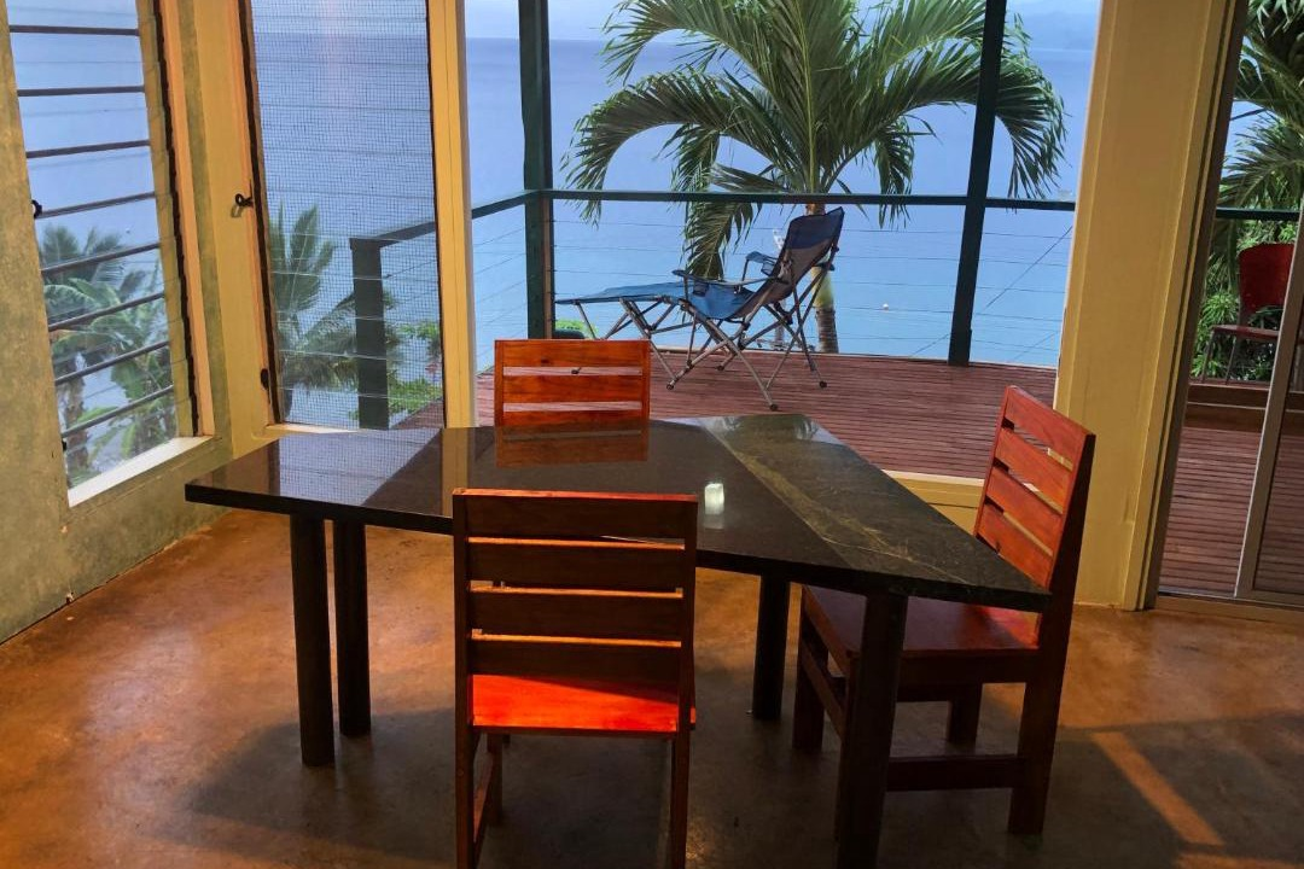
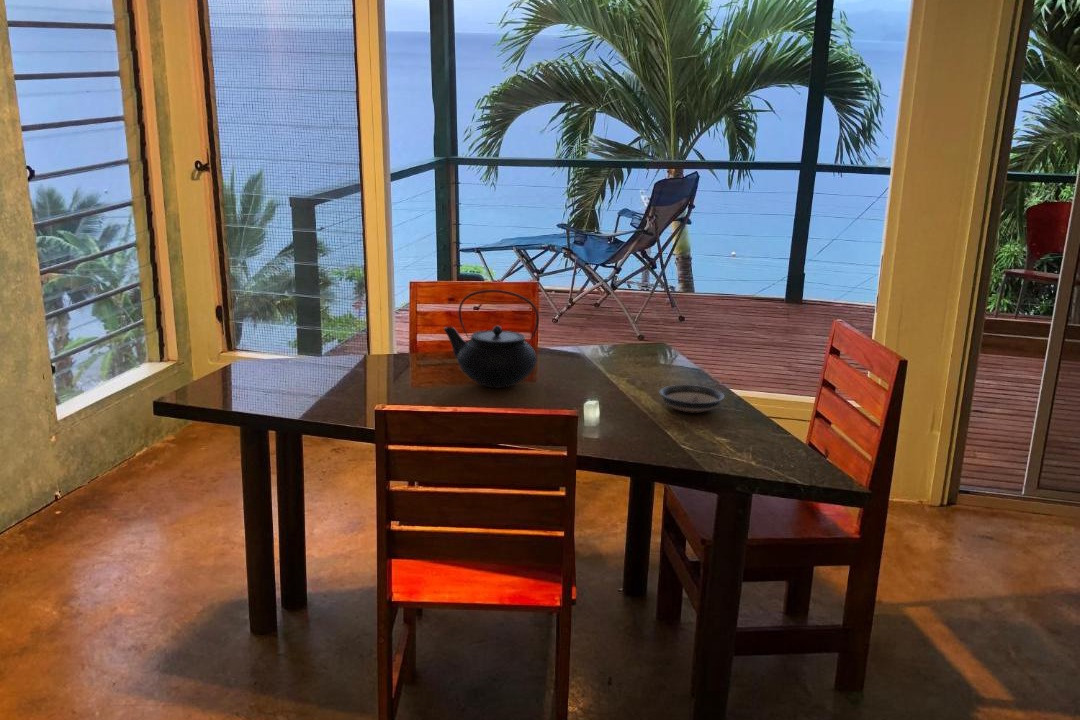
+ saucer (691, 400)
+ teapot (489, 337)
